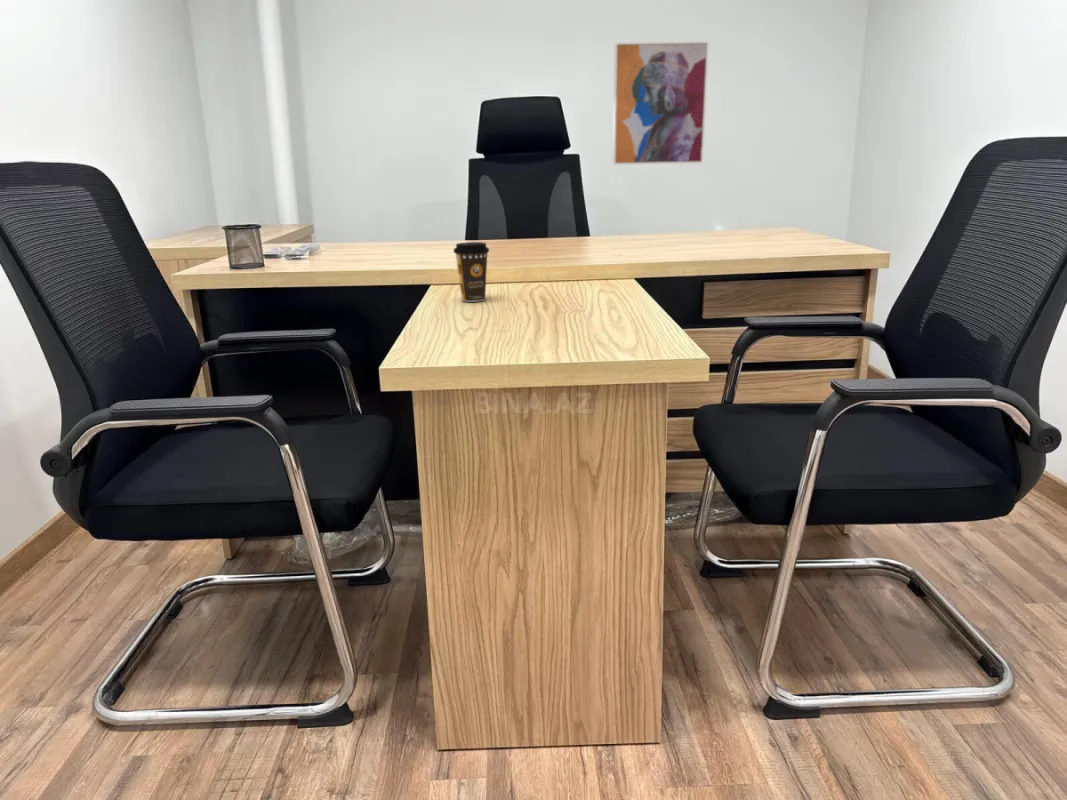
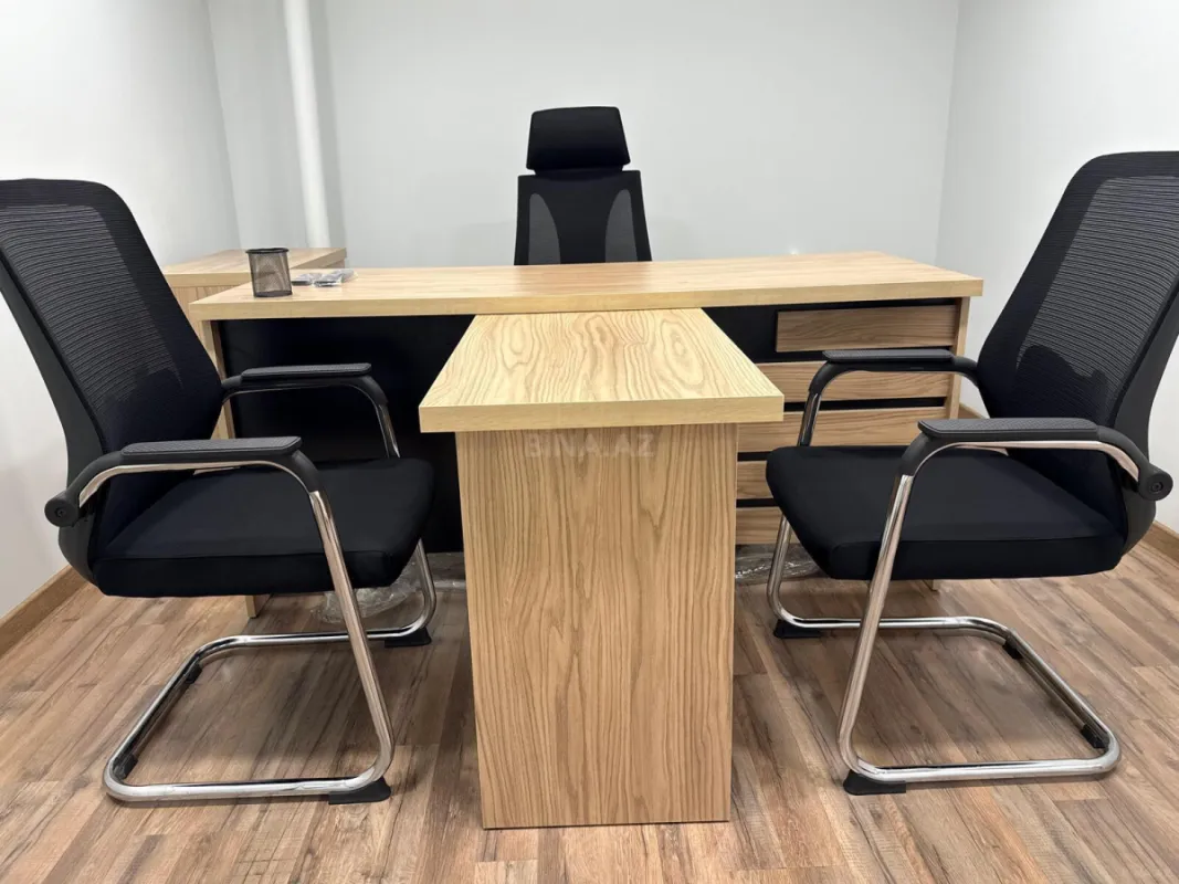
- coffee cup (472, 272)
- wall art (659, 104)
